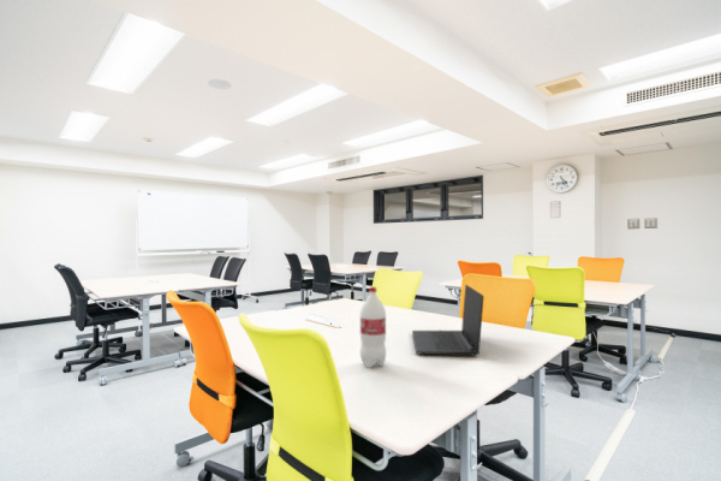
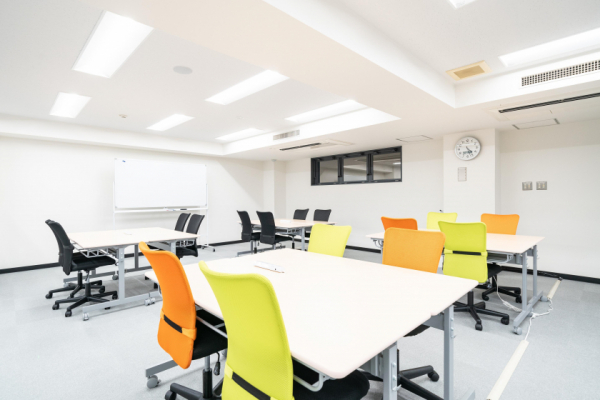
- laptop (443, 331)
- bottle (373, 325)
